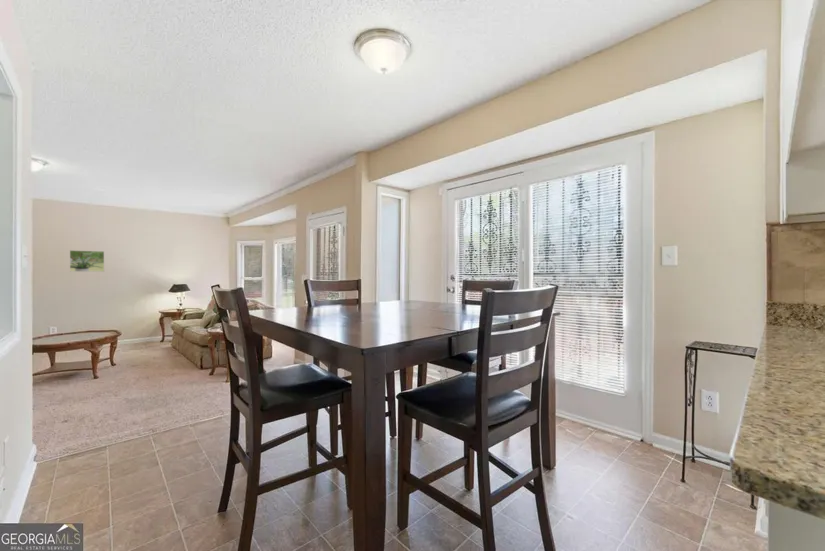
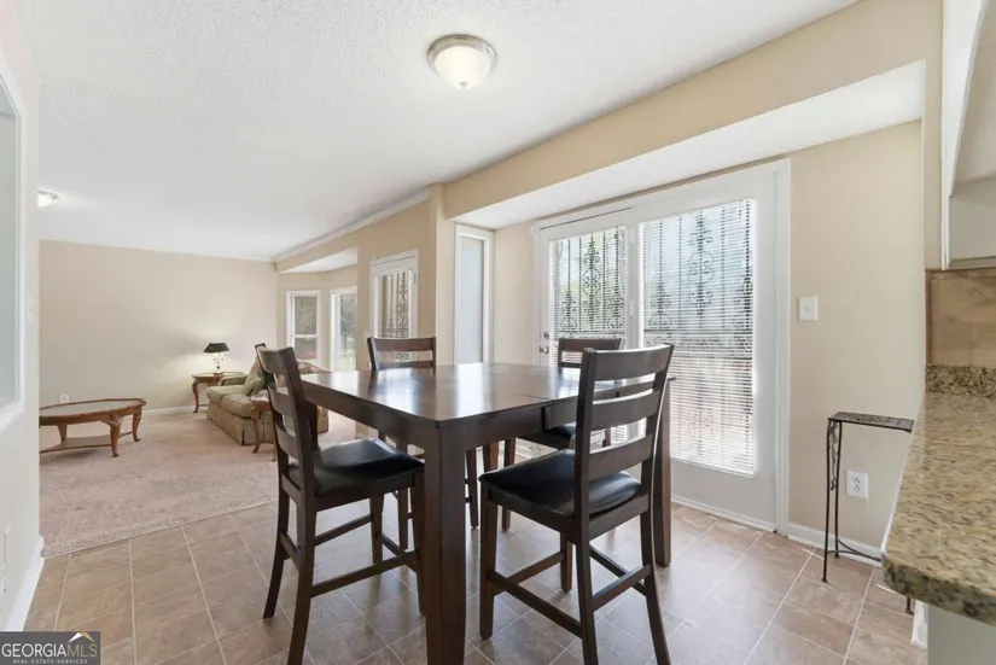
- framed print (87, 261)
